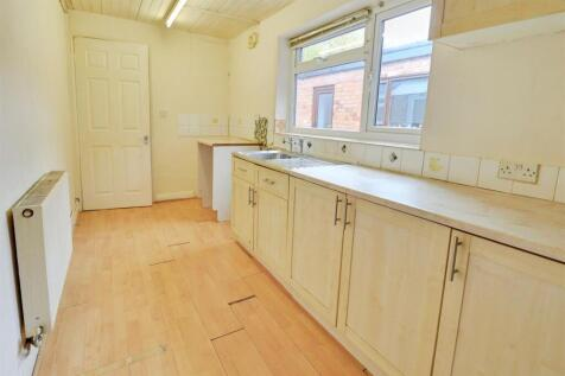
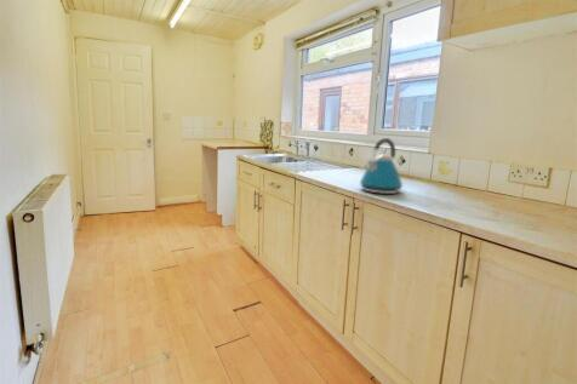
+ kettle (383, 164)
